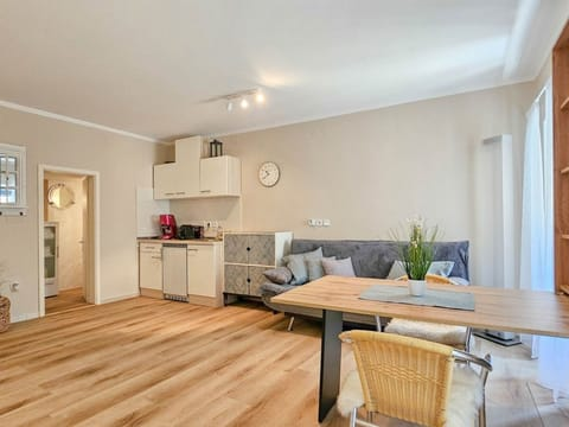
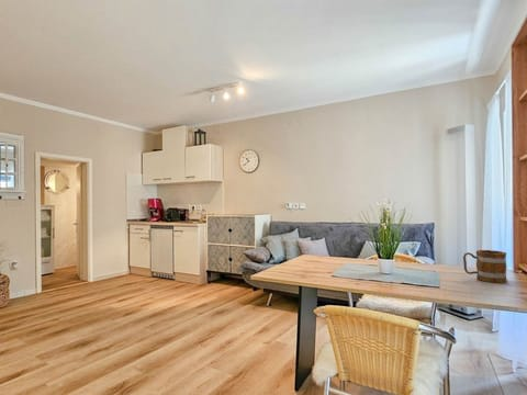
+ mug (484, 264)
